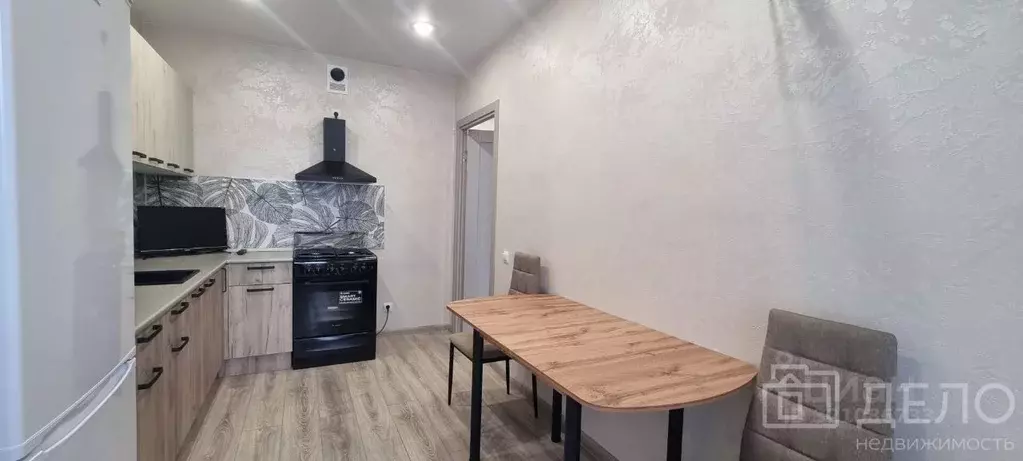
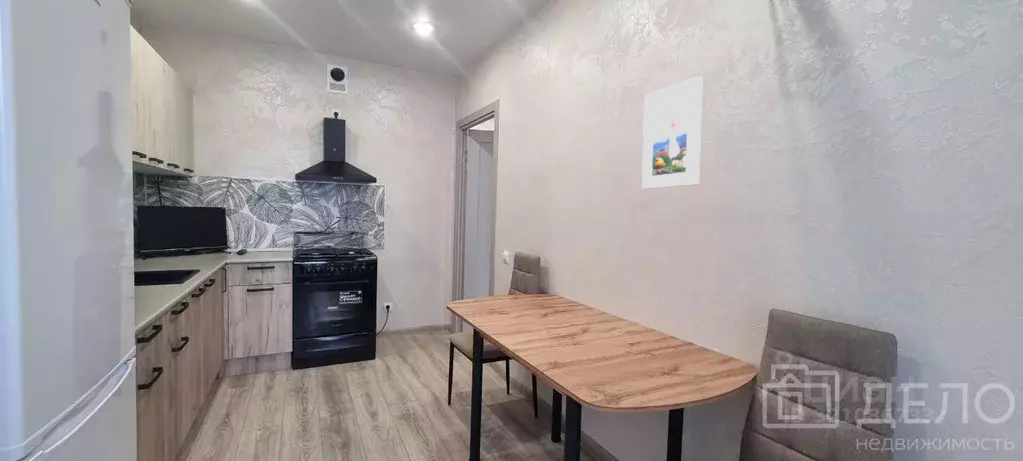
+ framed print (670, 136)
